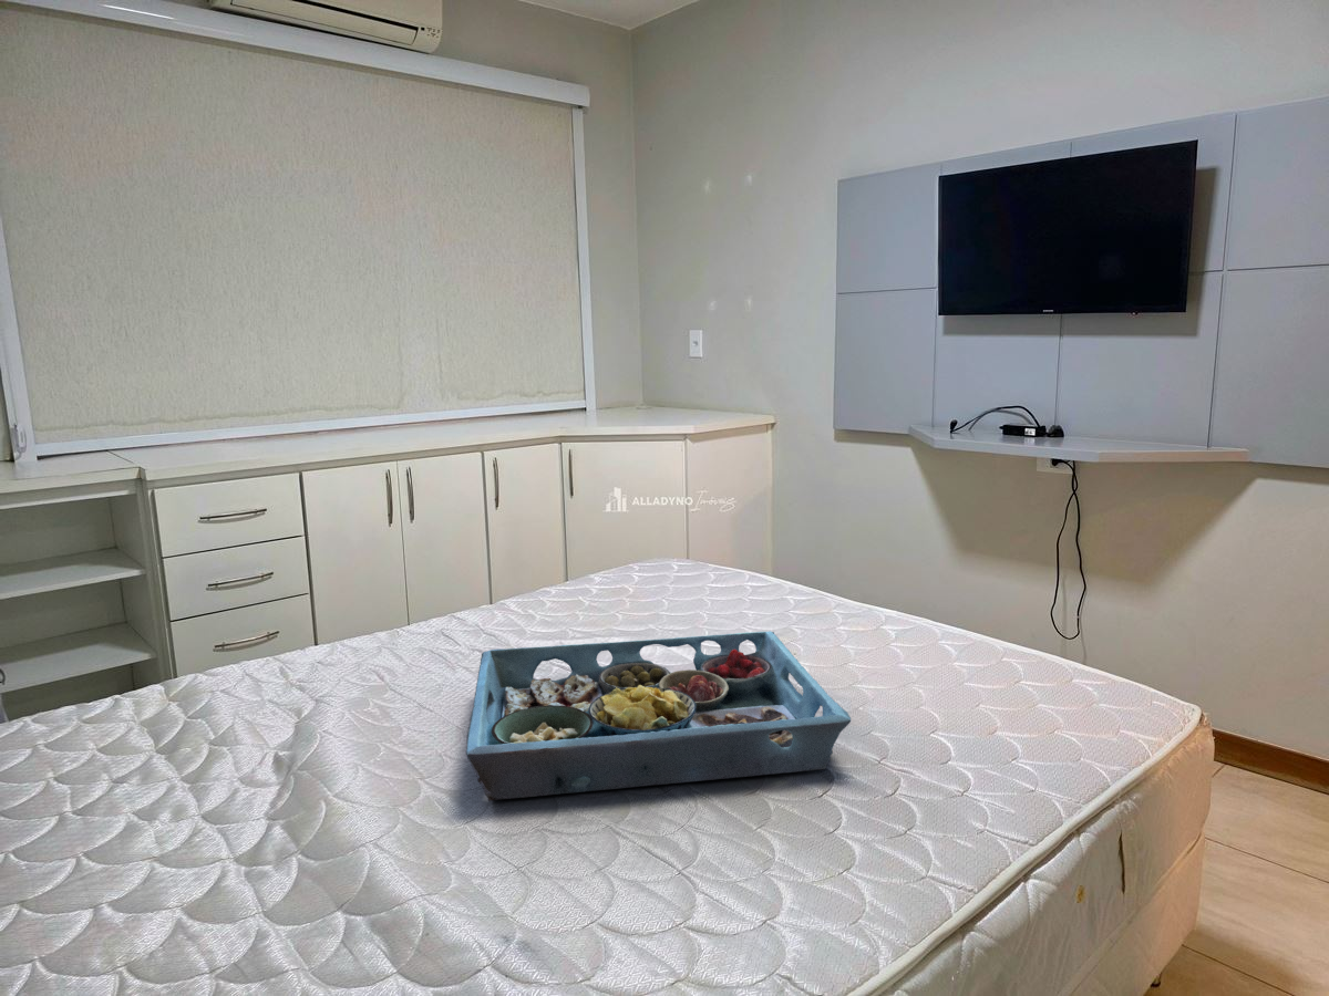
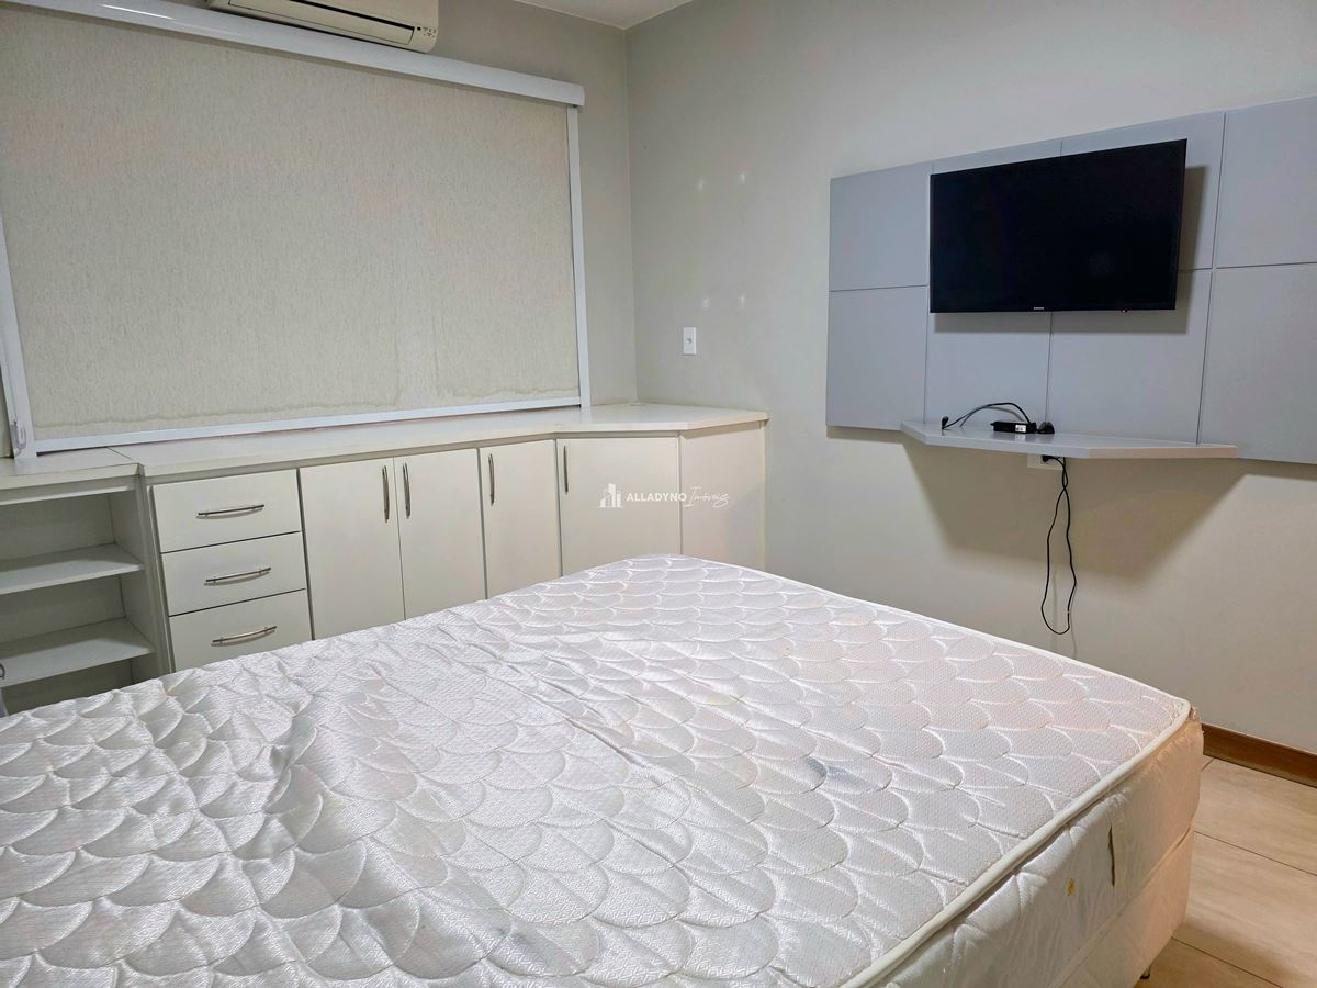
- serving tray (646, 702)
